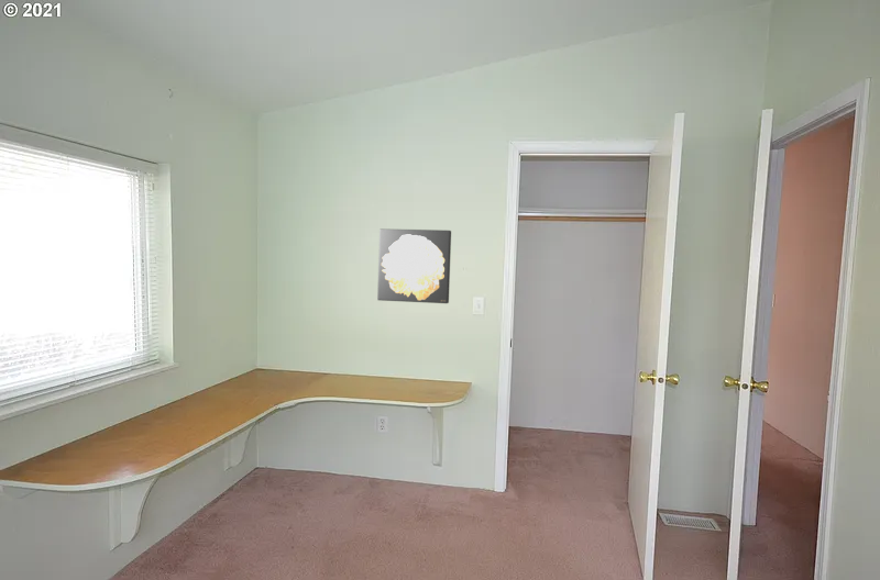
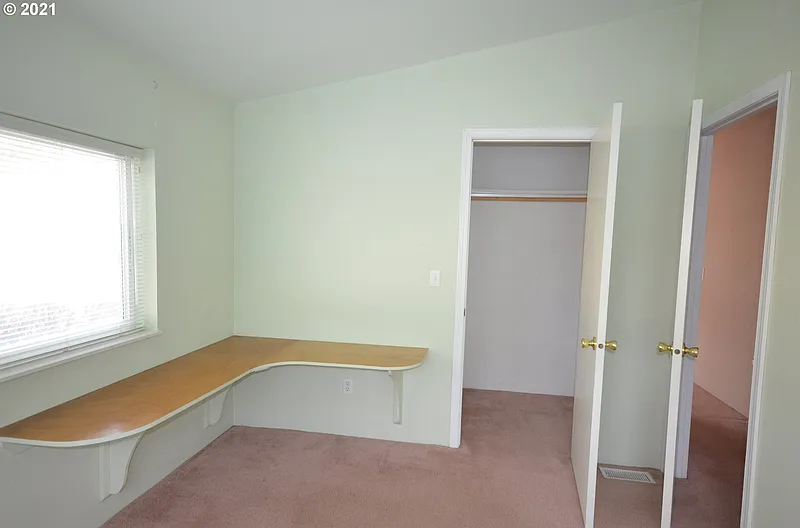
- wall art (414, 266)
